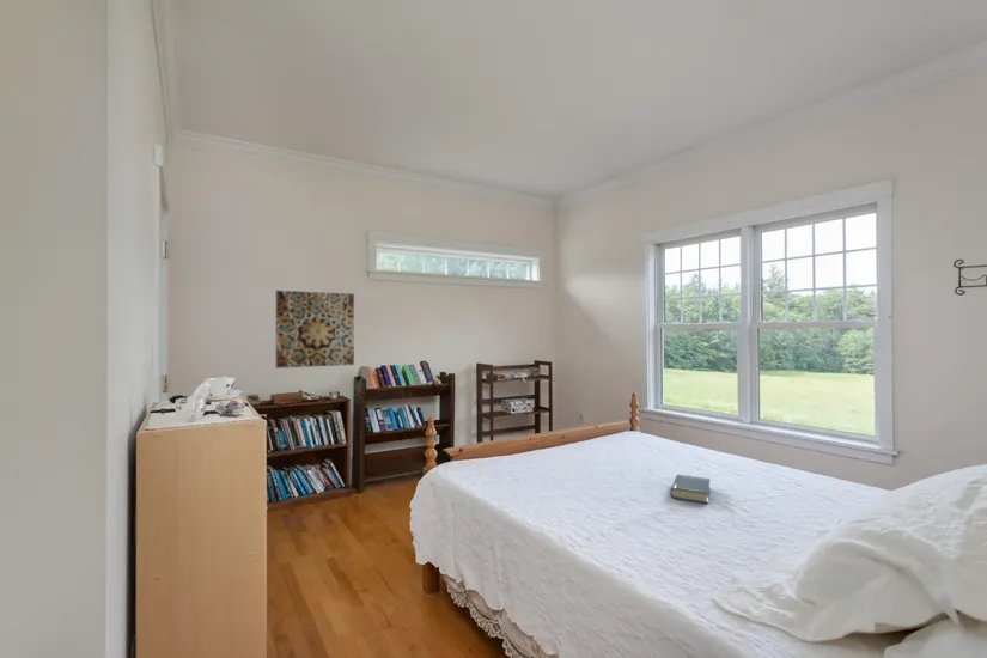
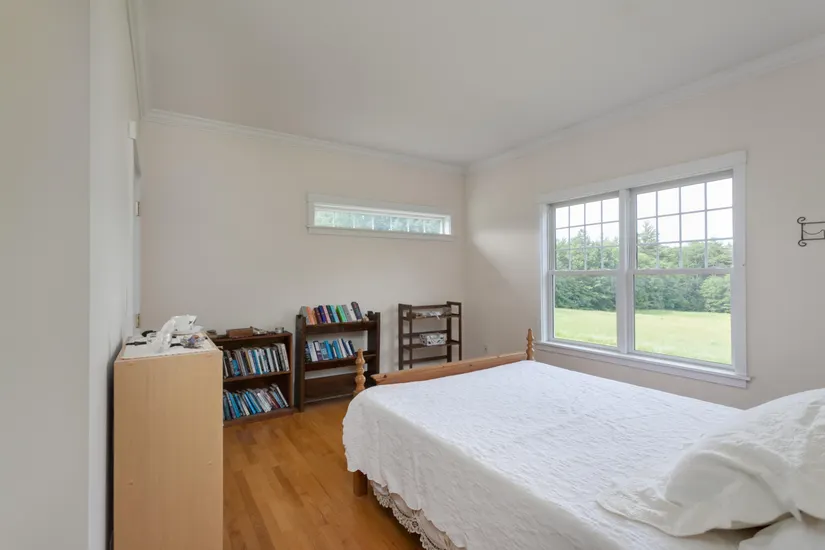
- hardback book (690, 487)
- wall art (316, 329)
